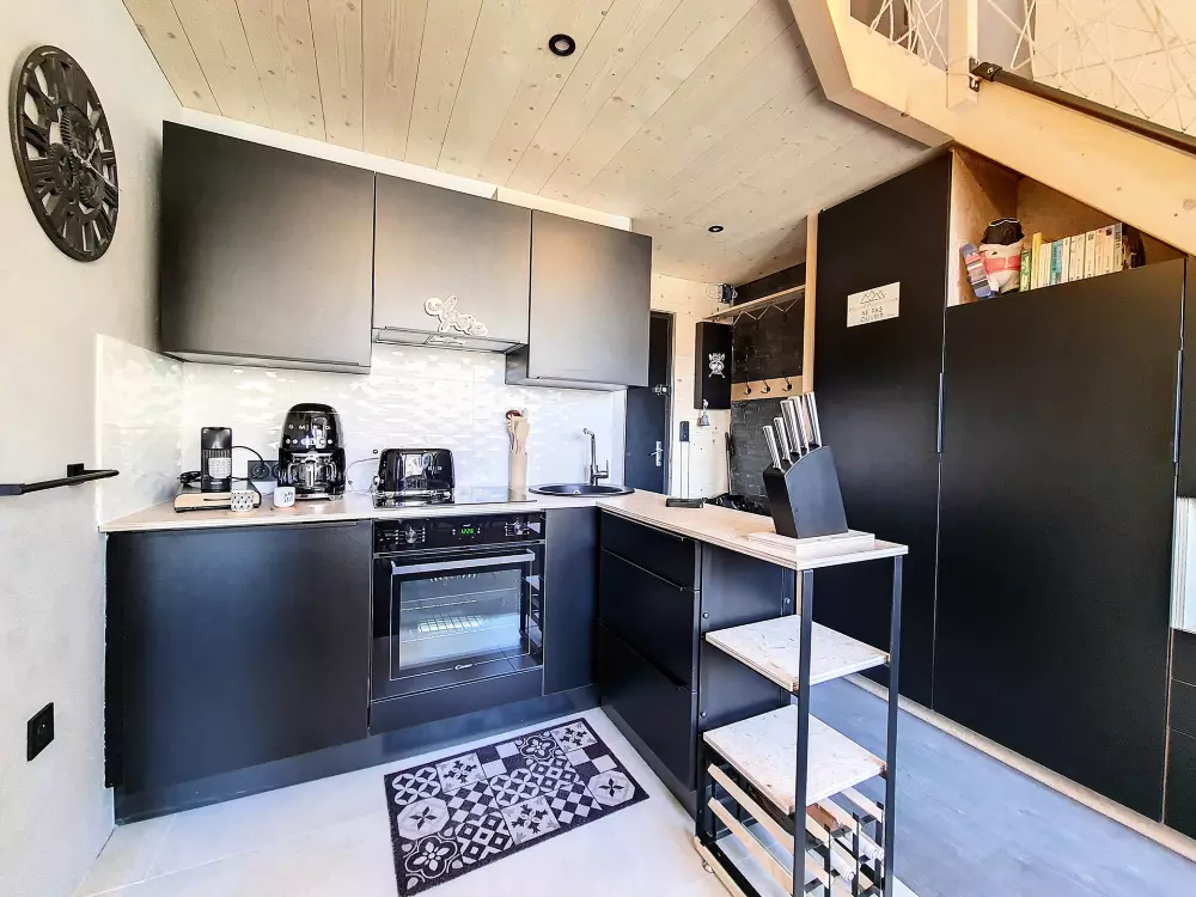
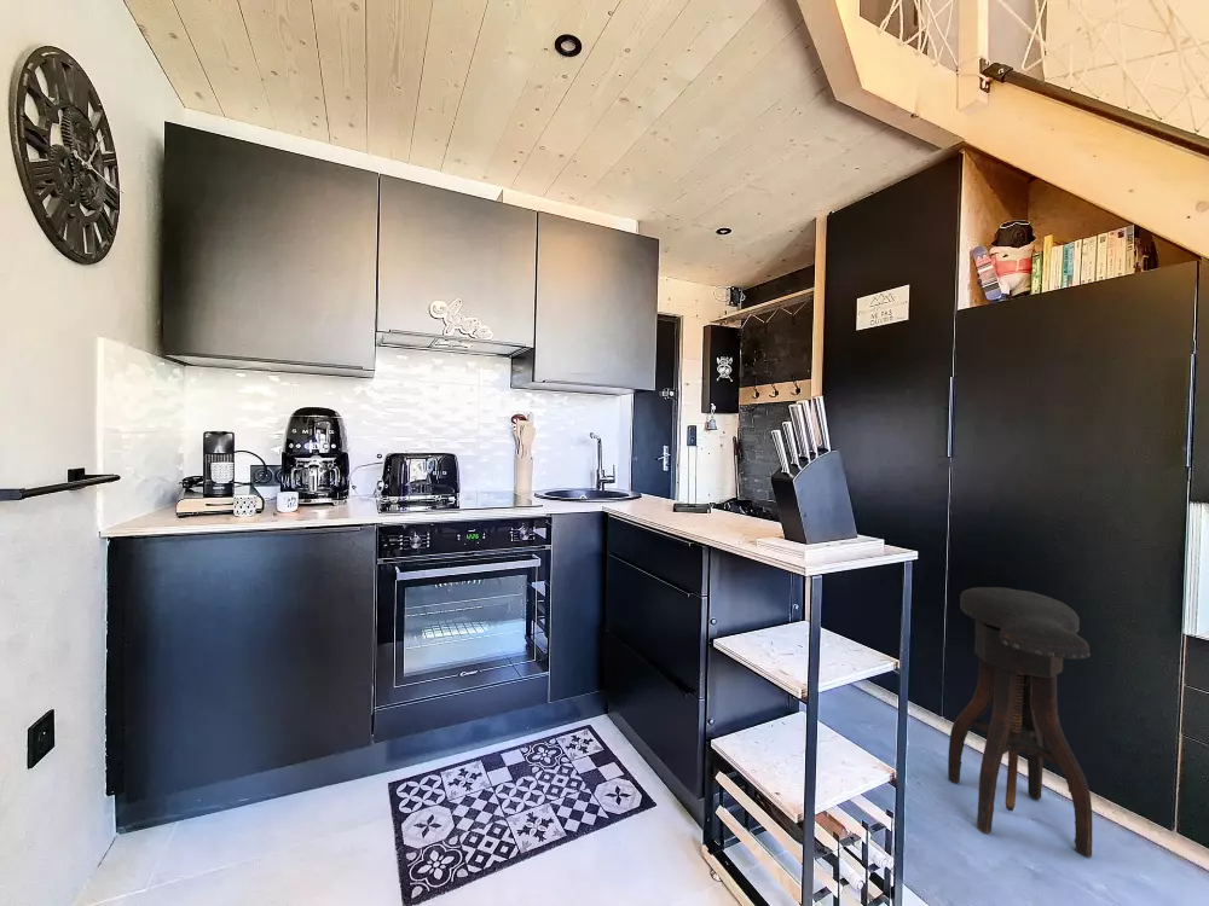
+ stool (1017, 710)
